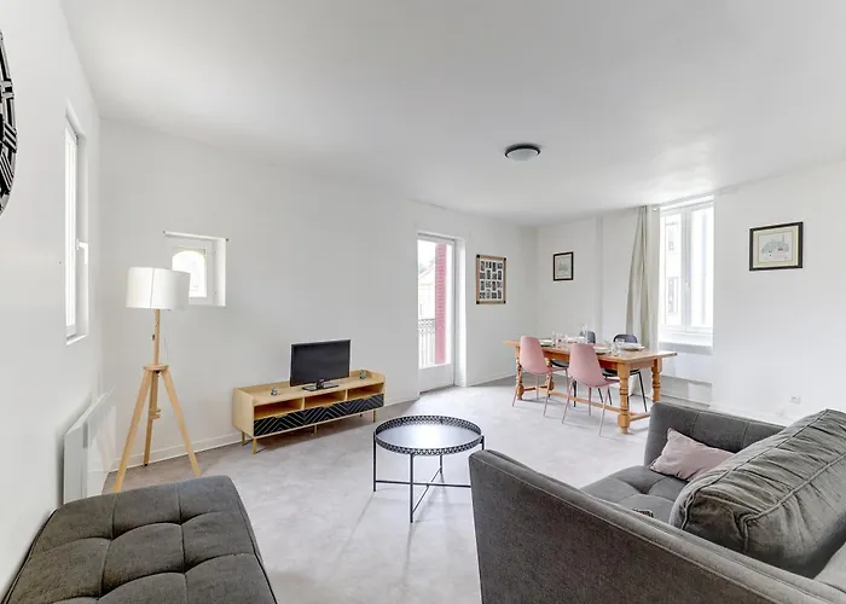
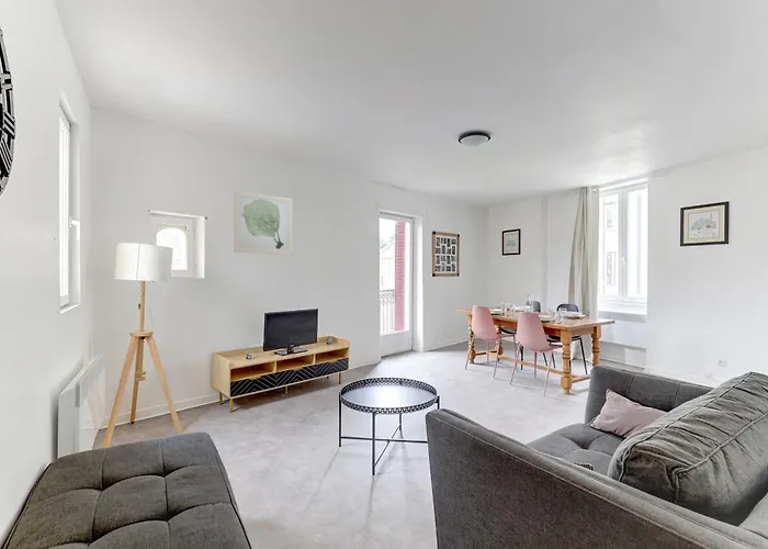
+ wall art (264, 224)
